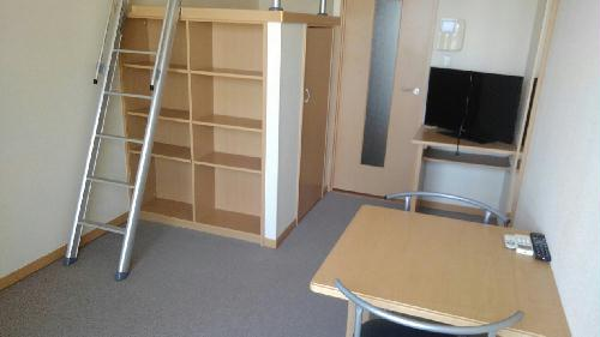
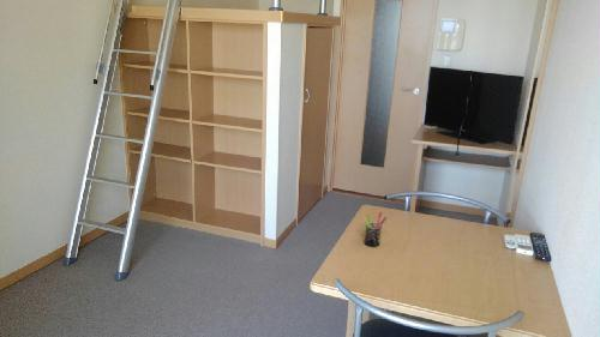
+ pen holder (372, 227)
